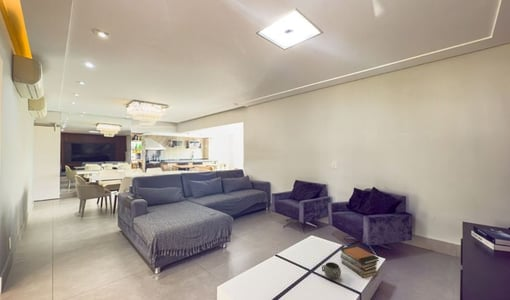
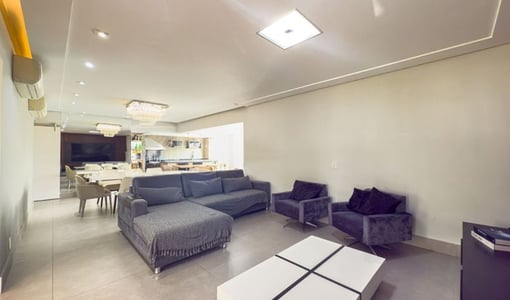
- book stack (358, 260)
- decorative bowl (331, 271)
